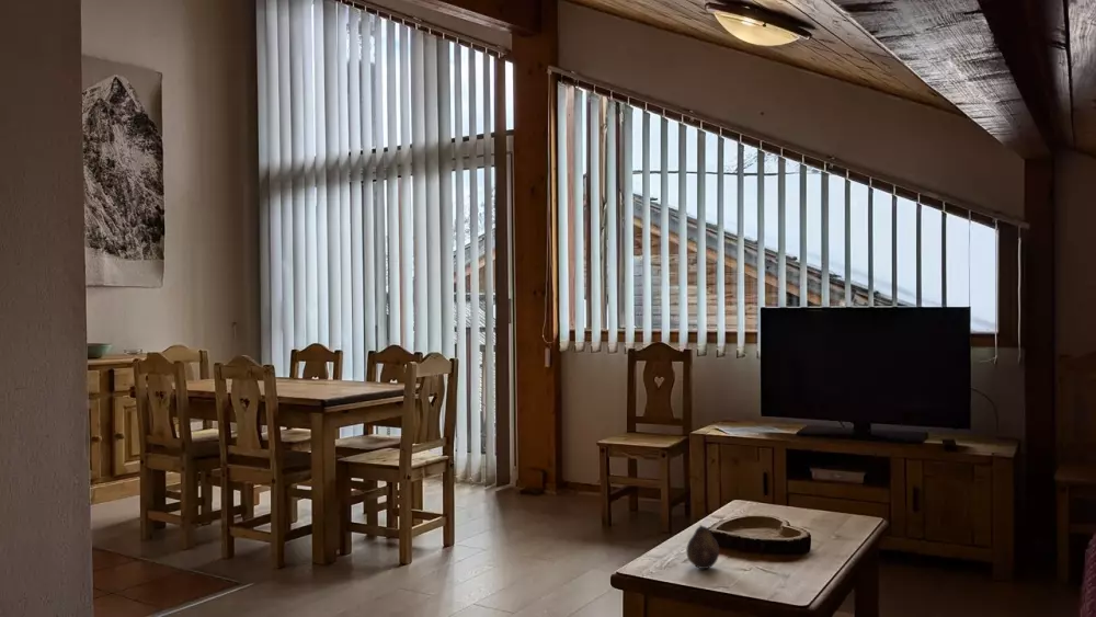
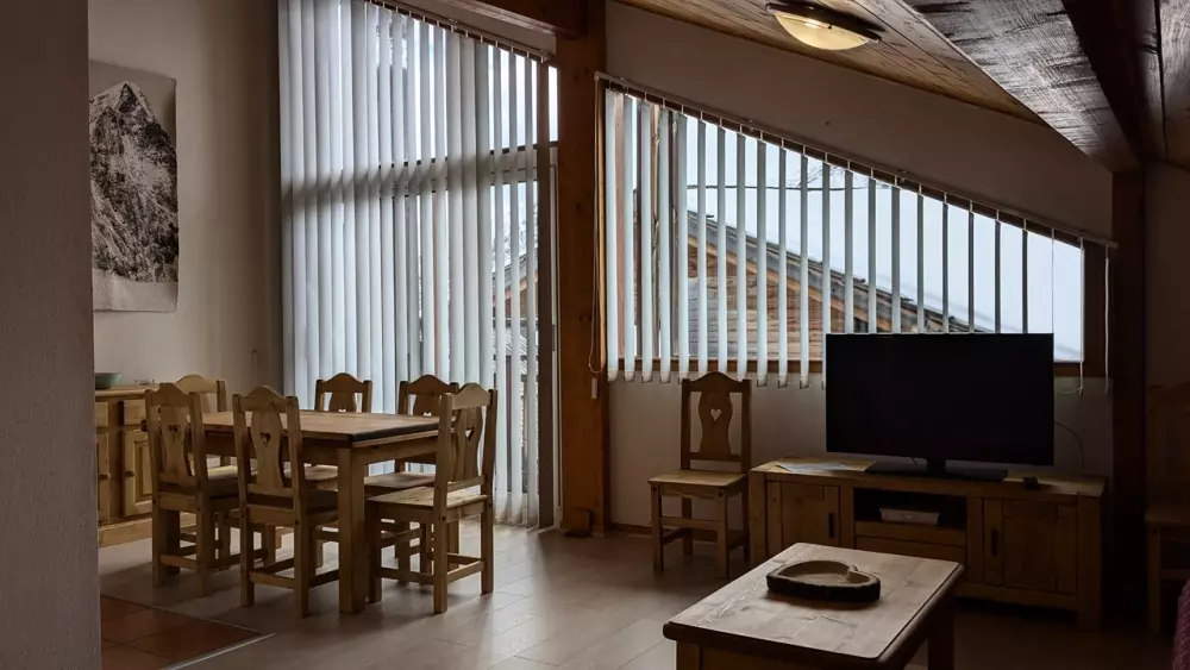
- fruit (703, 546)
